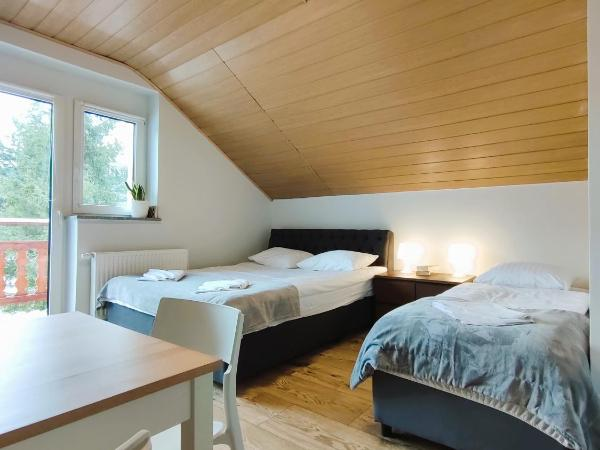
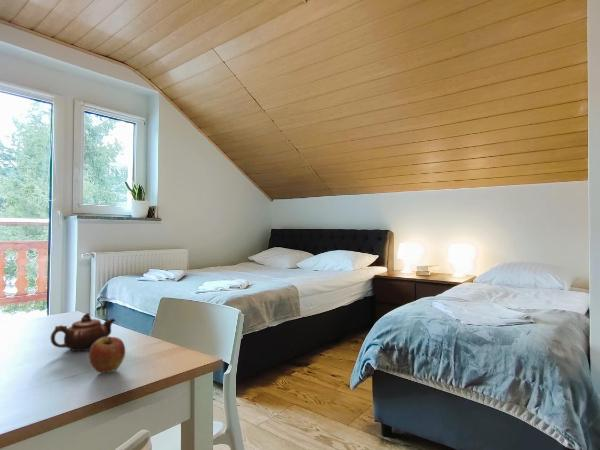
+ fruit (107, 352)
+ teapot (84, 330)
